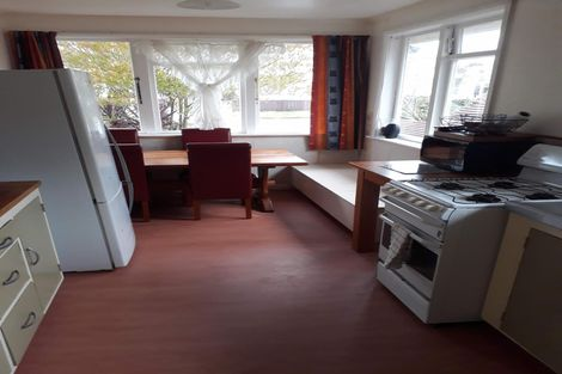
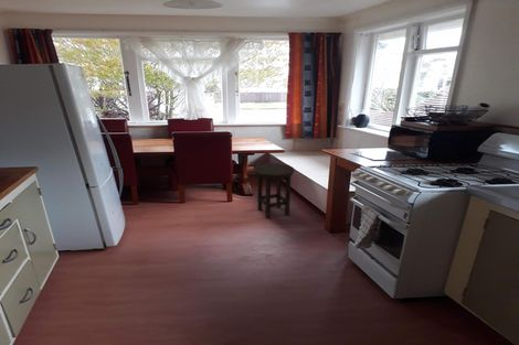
+ stool (276, 191)
